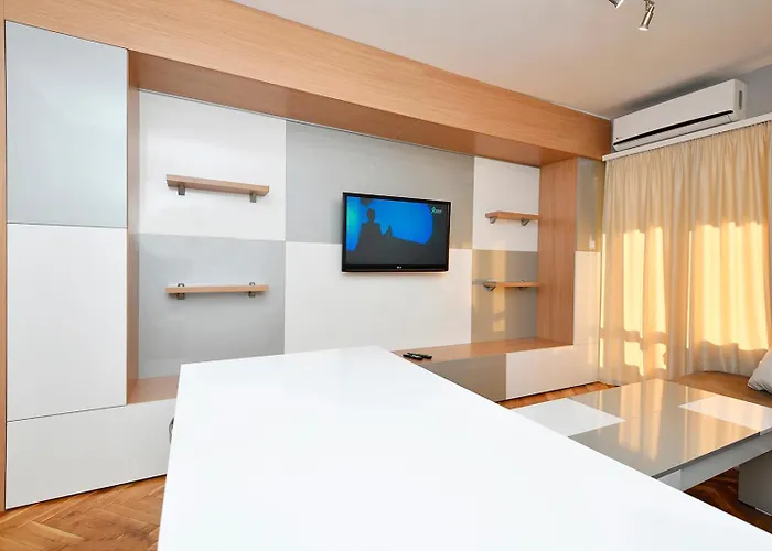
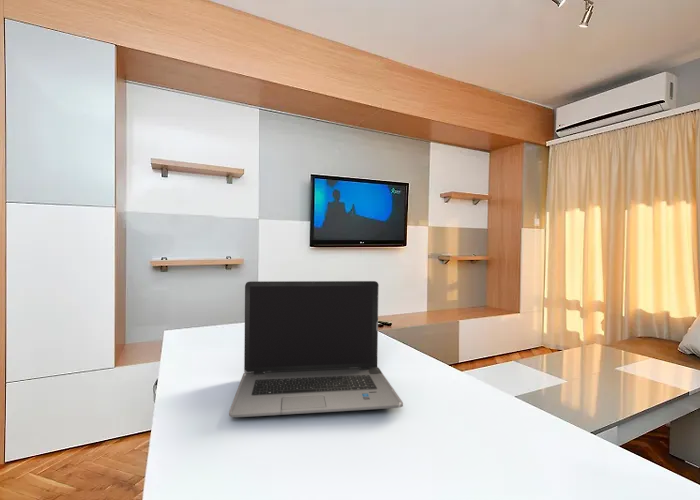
+ laptop computer (316, 340)
